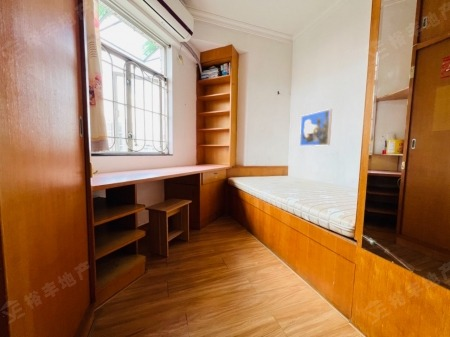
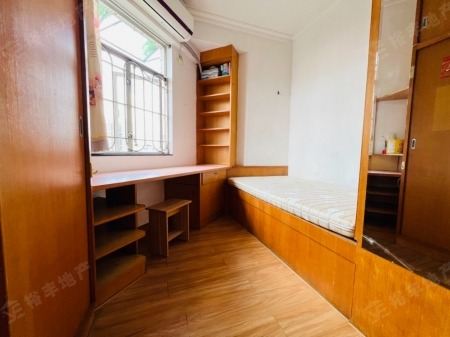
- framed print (314, 129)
